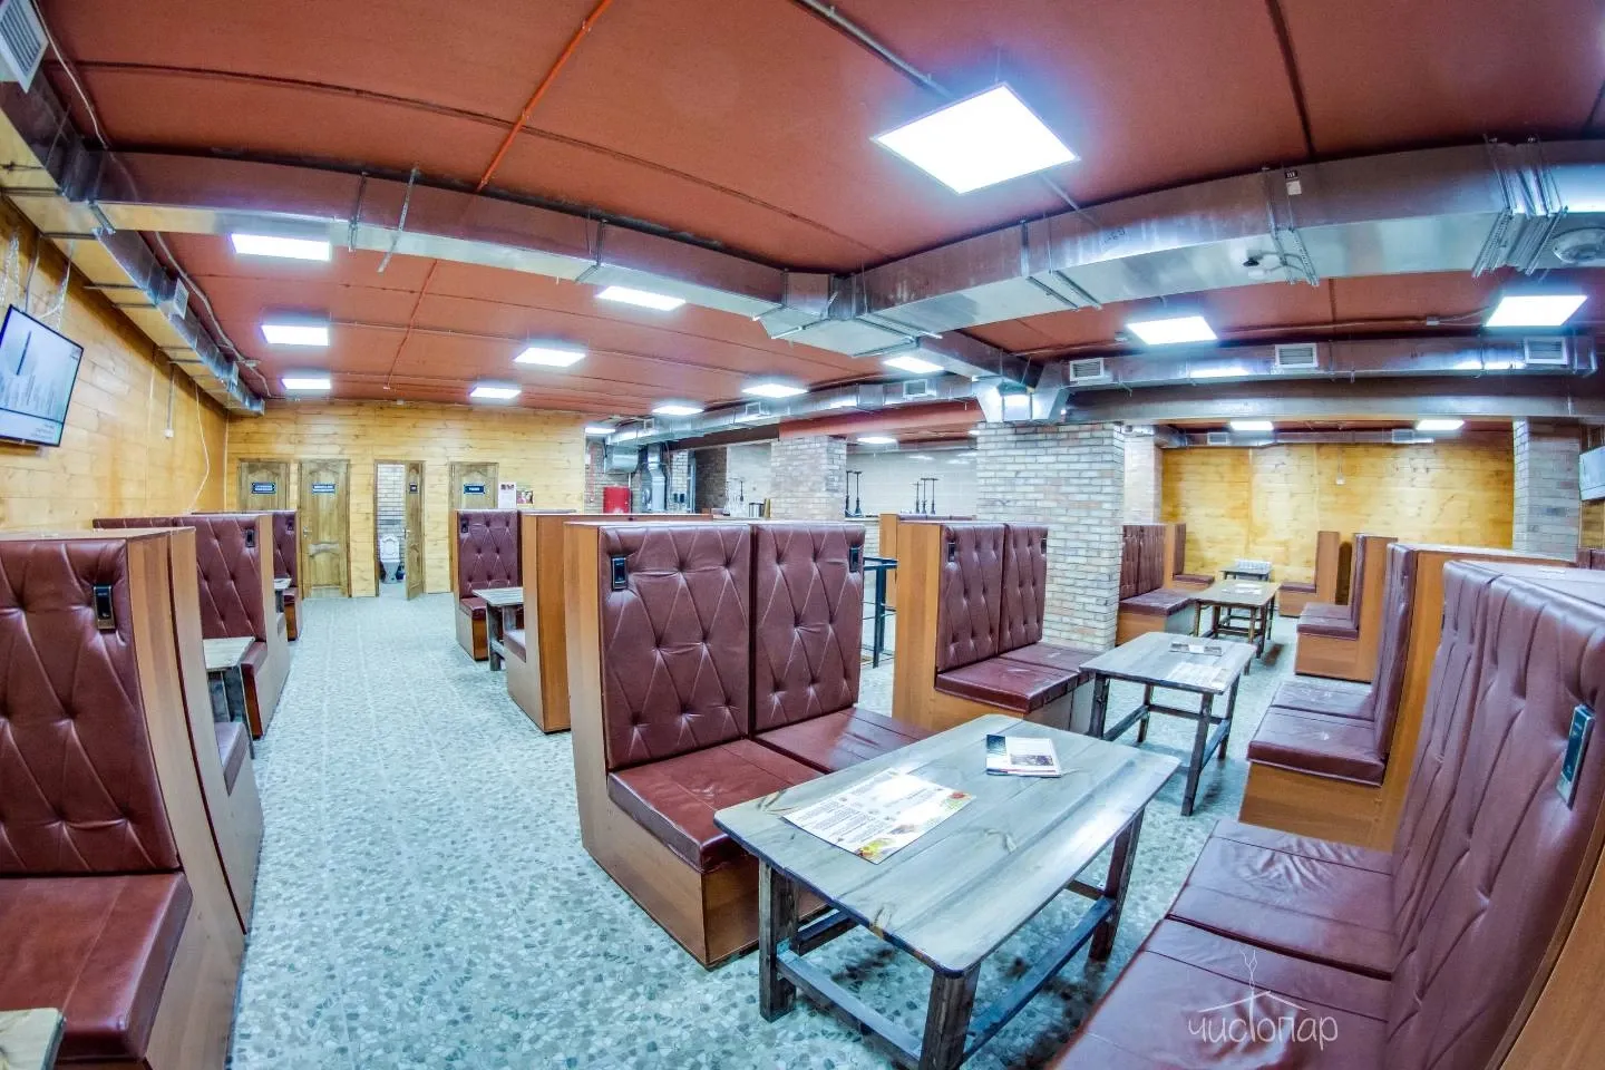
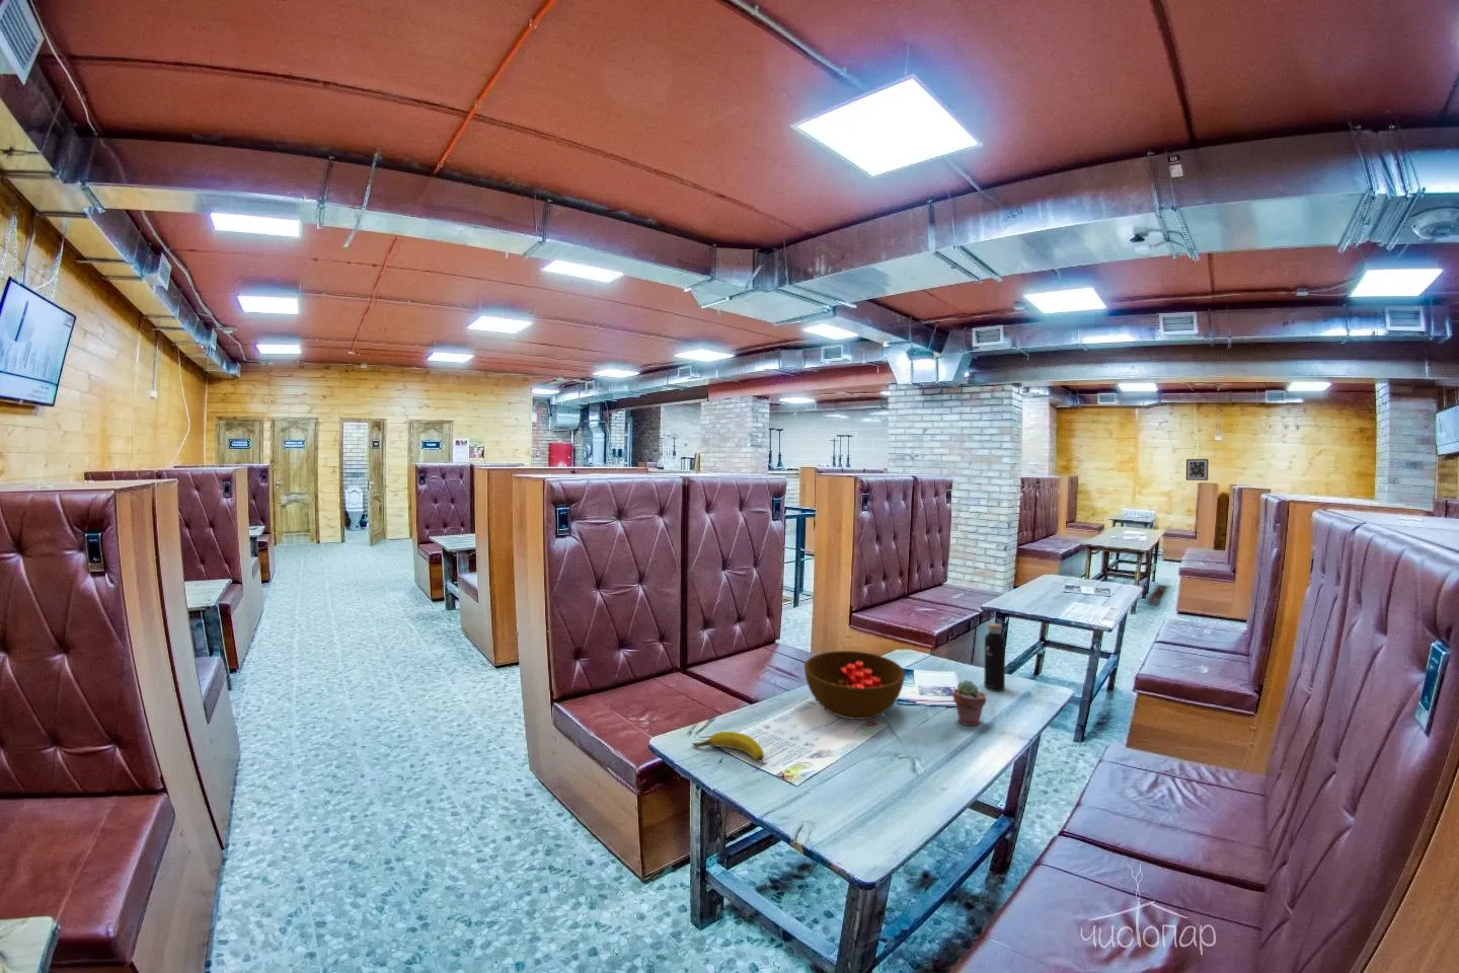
+ potted succulent (968, 702)
+ banana (732, 743)
+ bowl (853, 687)
+ water bottle (994, 653)
+ wall art (1196, 469)
